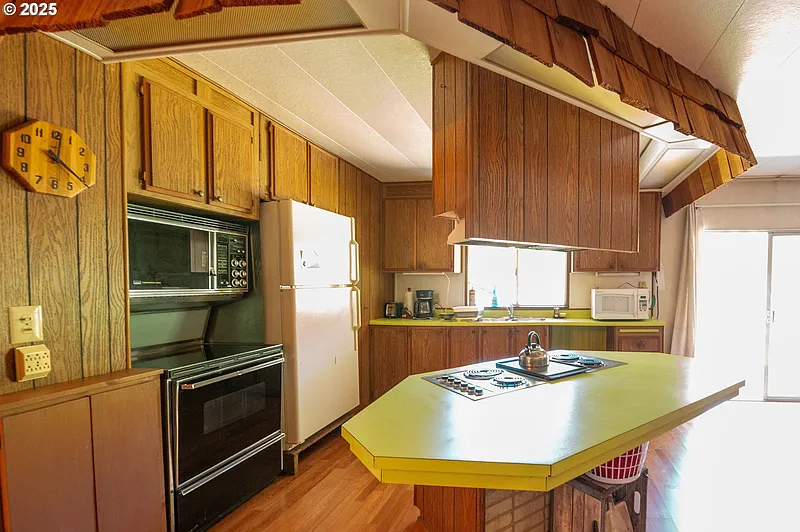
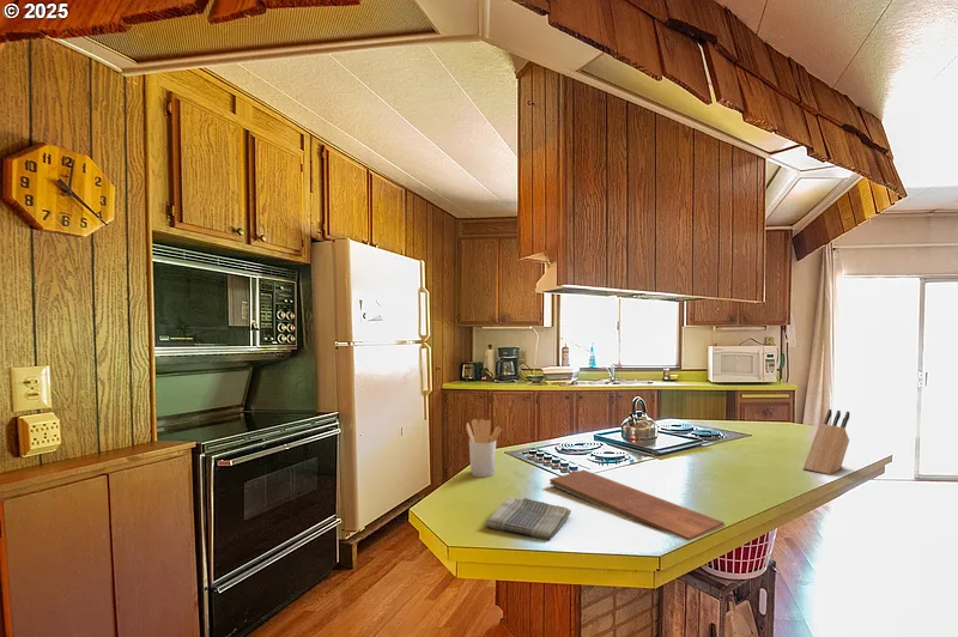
+ utensil holder (481, 445)
+ chopping board (627, 500)
+ knife block (829, 439)
+ dish towel (529, 515)
